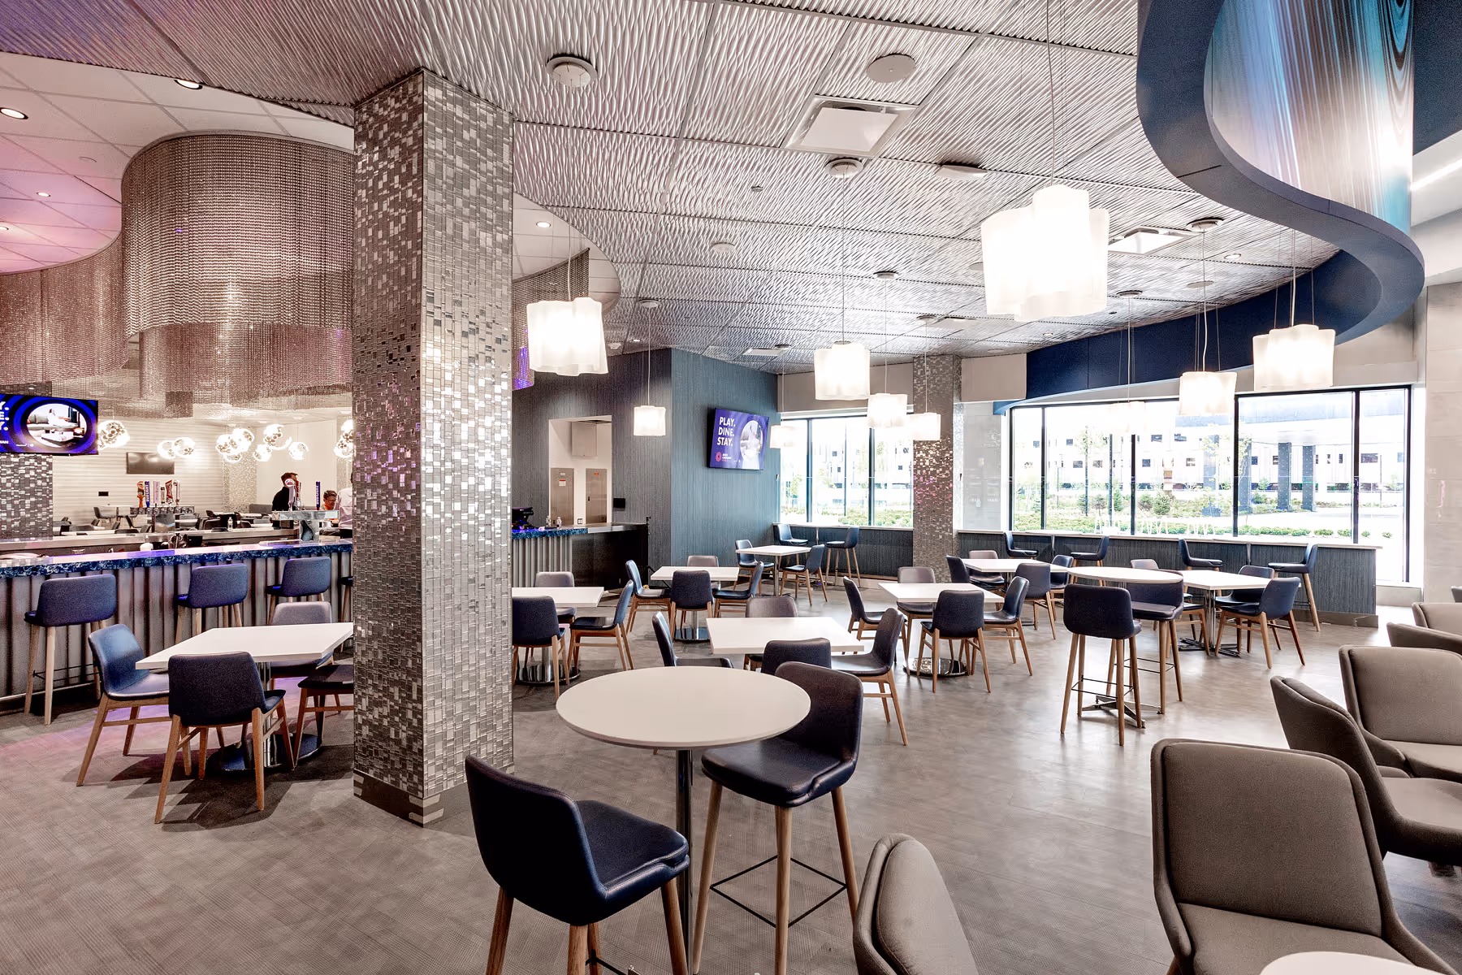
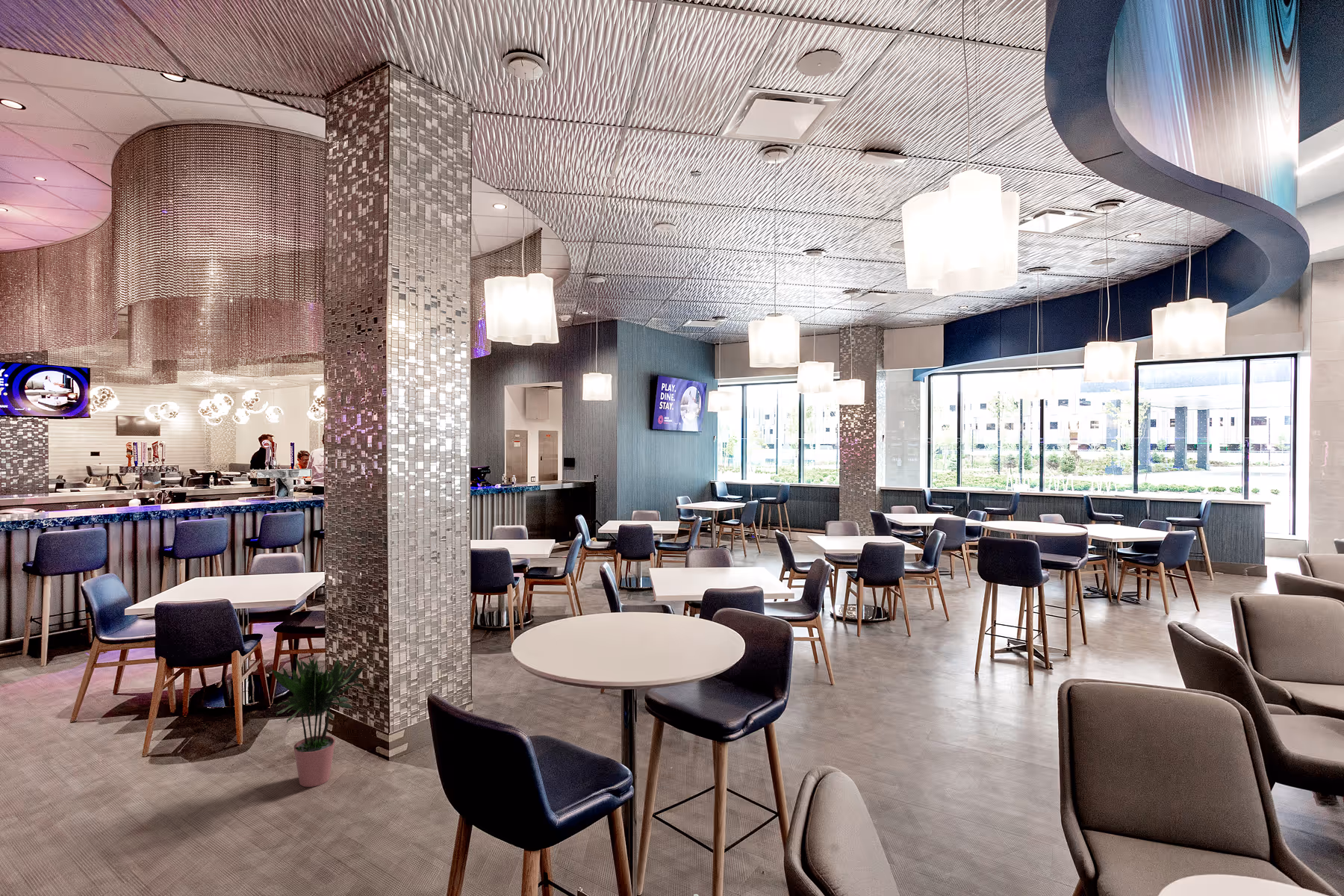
+ potted plant (328, 715)
